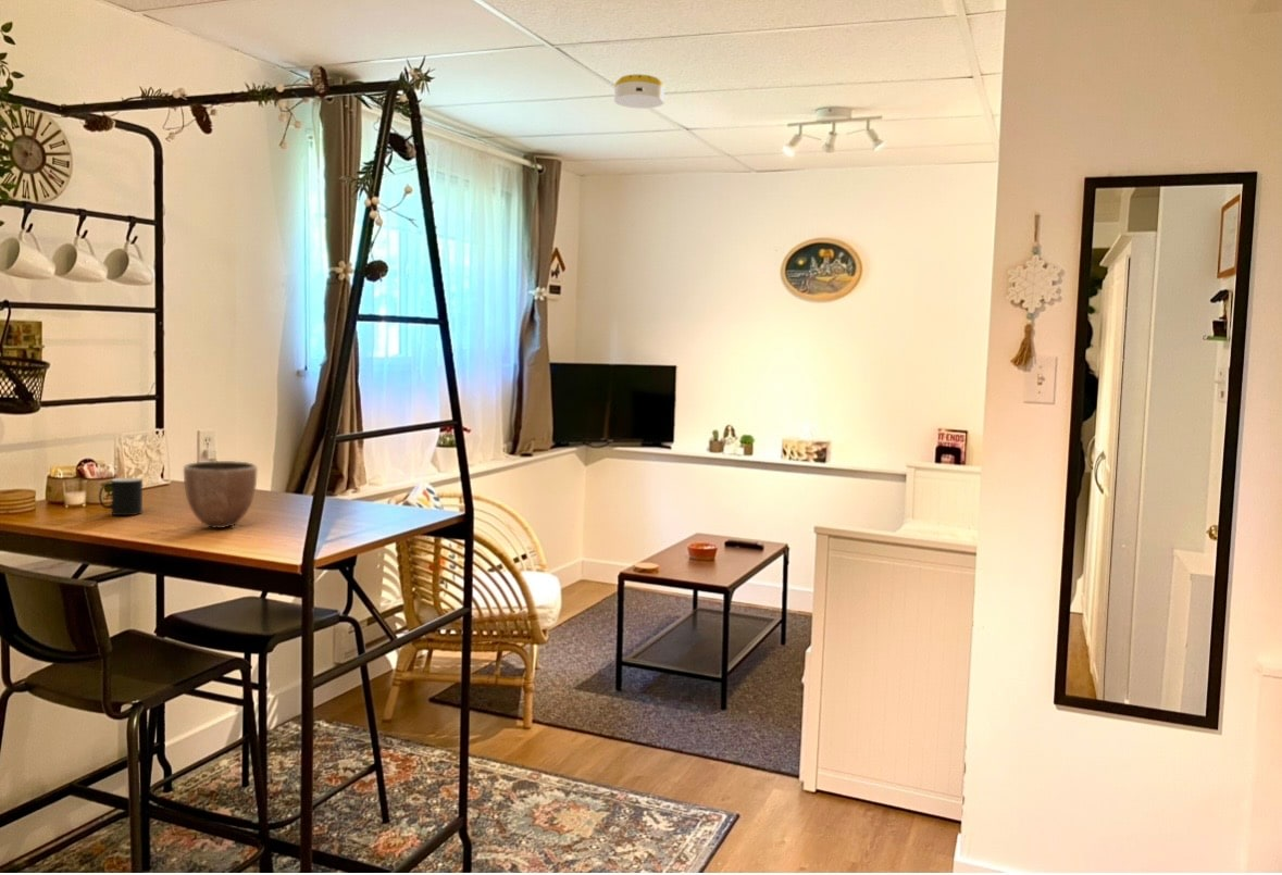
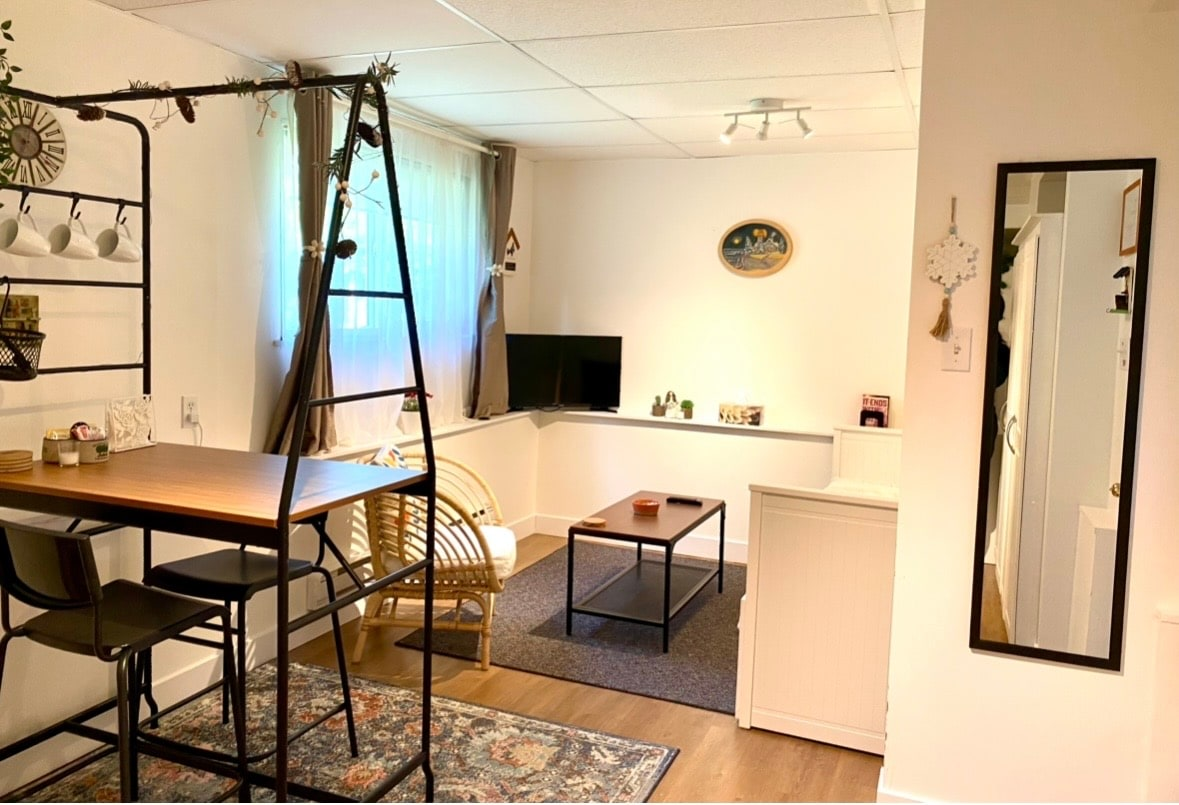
- decorative bowl (220, 495)
- smoke detector (639, 90)
- cup (120, 497)
